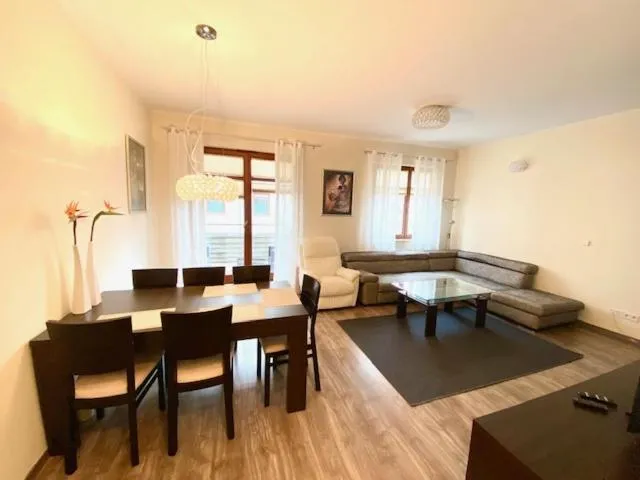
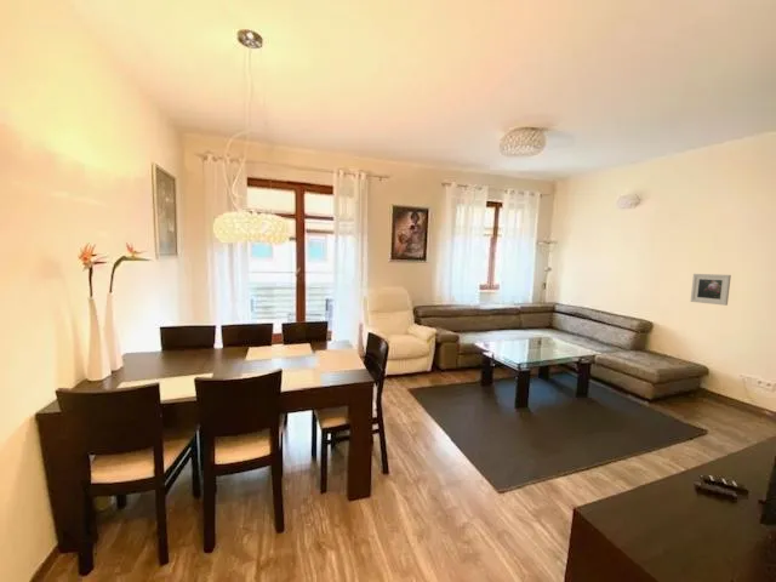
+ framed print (709, 289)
